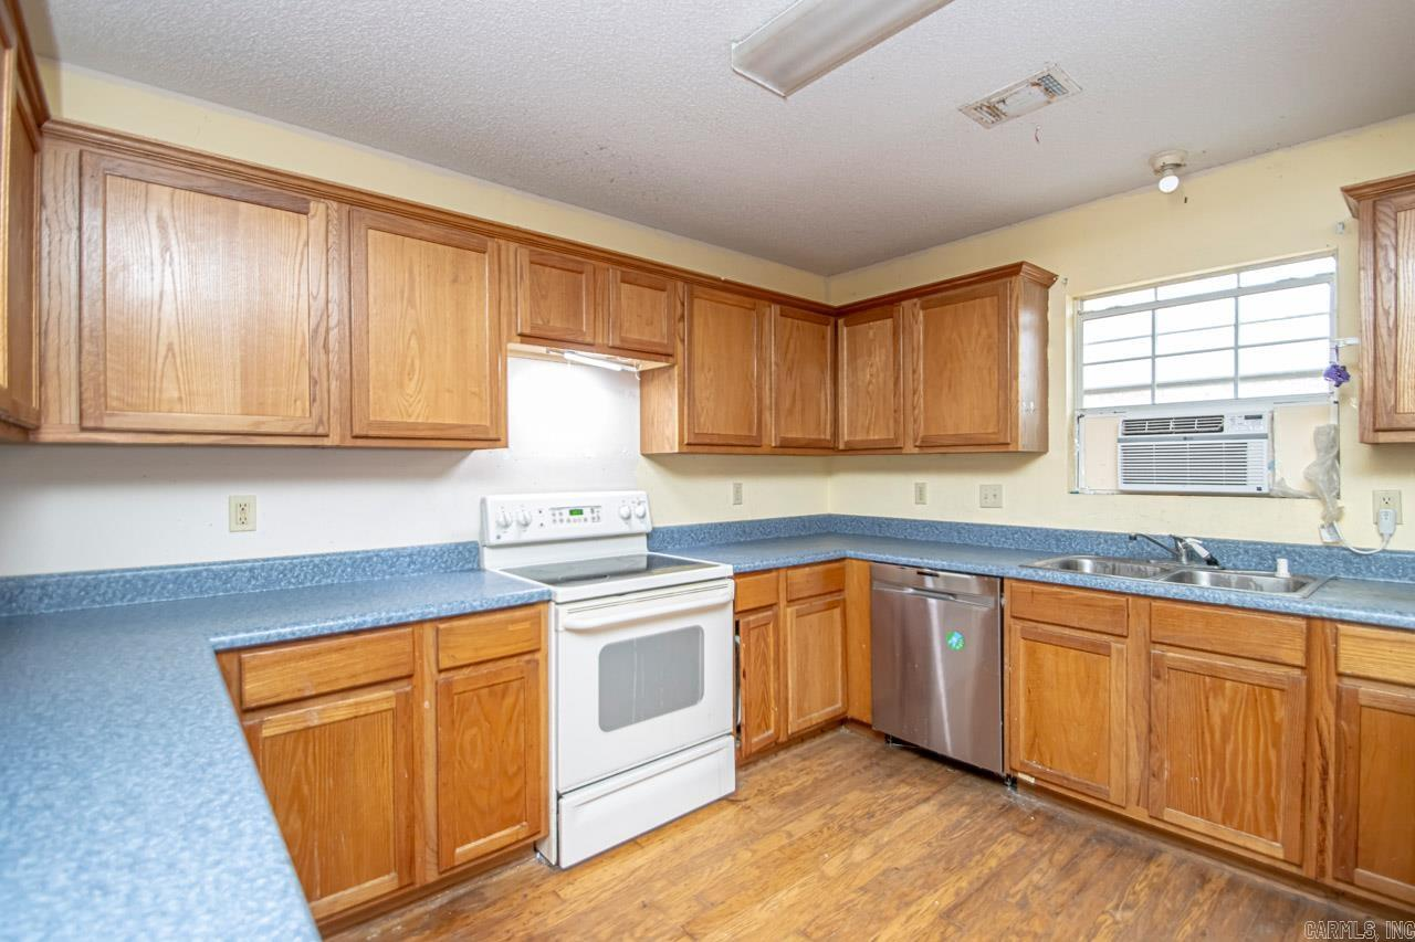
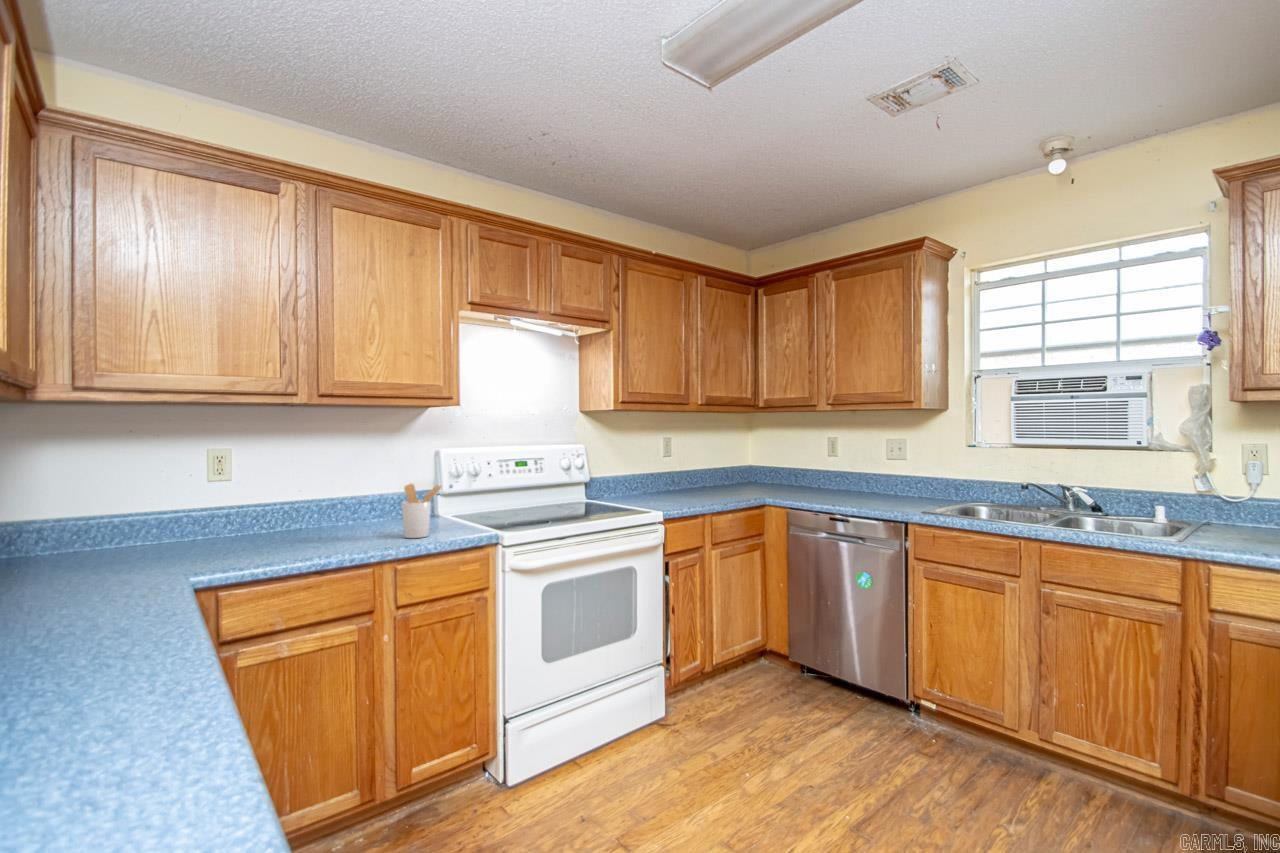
+ utensil holder (423, 509)
